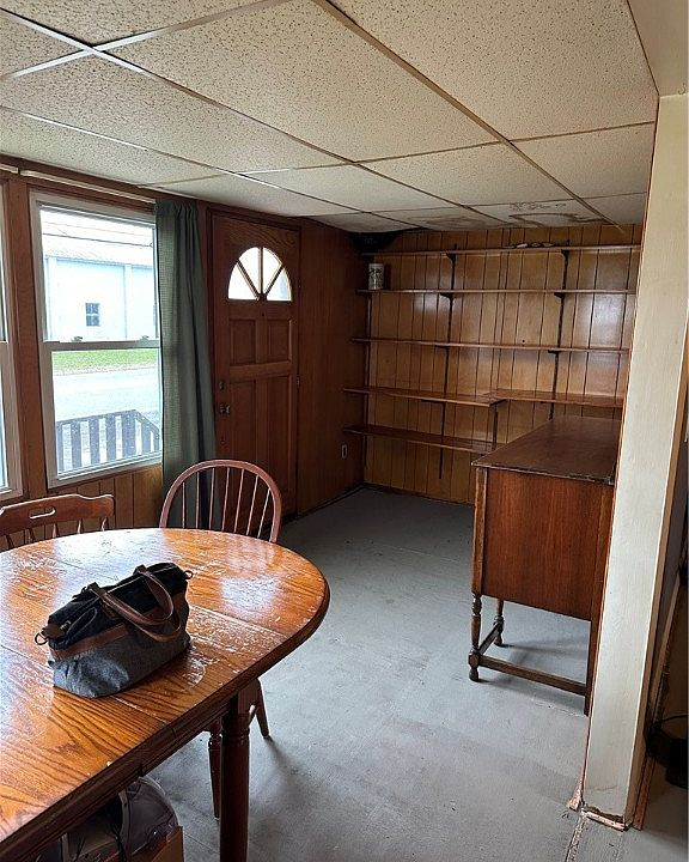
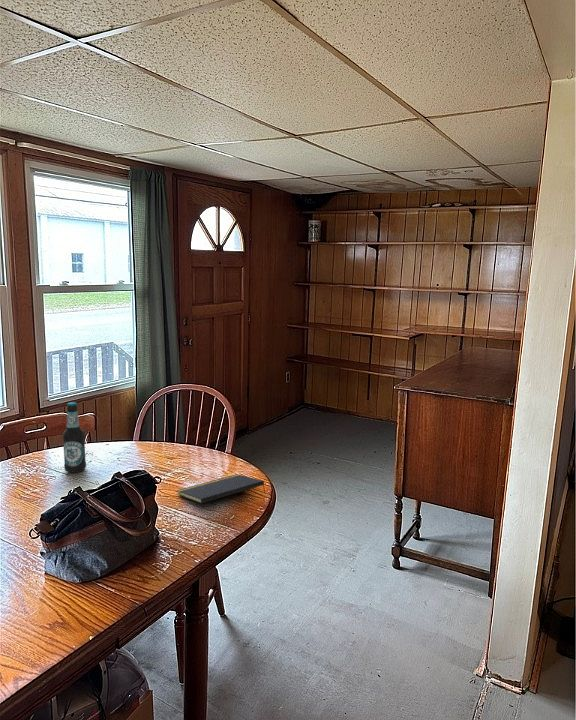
+ bottle (73, 436)
+ notepad (220, 487)
